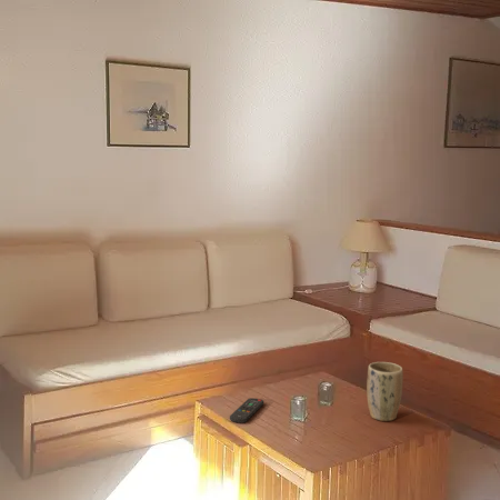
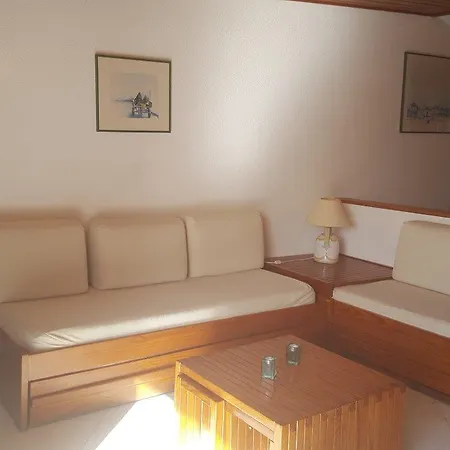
- remote control (247, 409)
- plant pot (383, 391)
